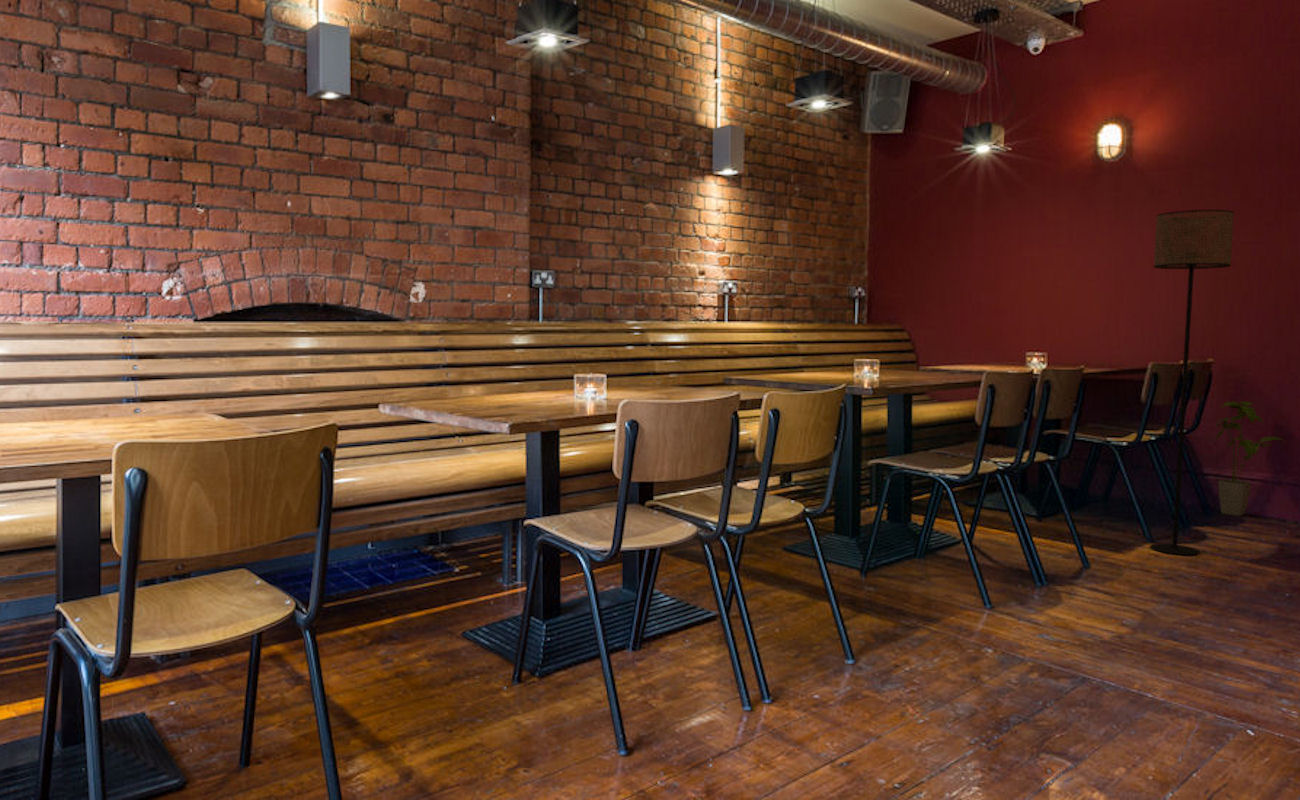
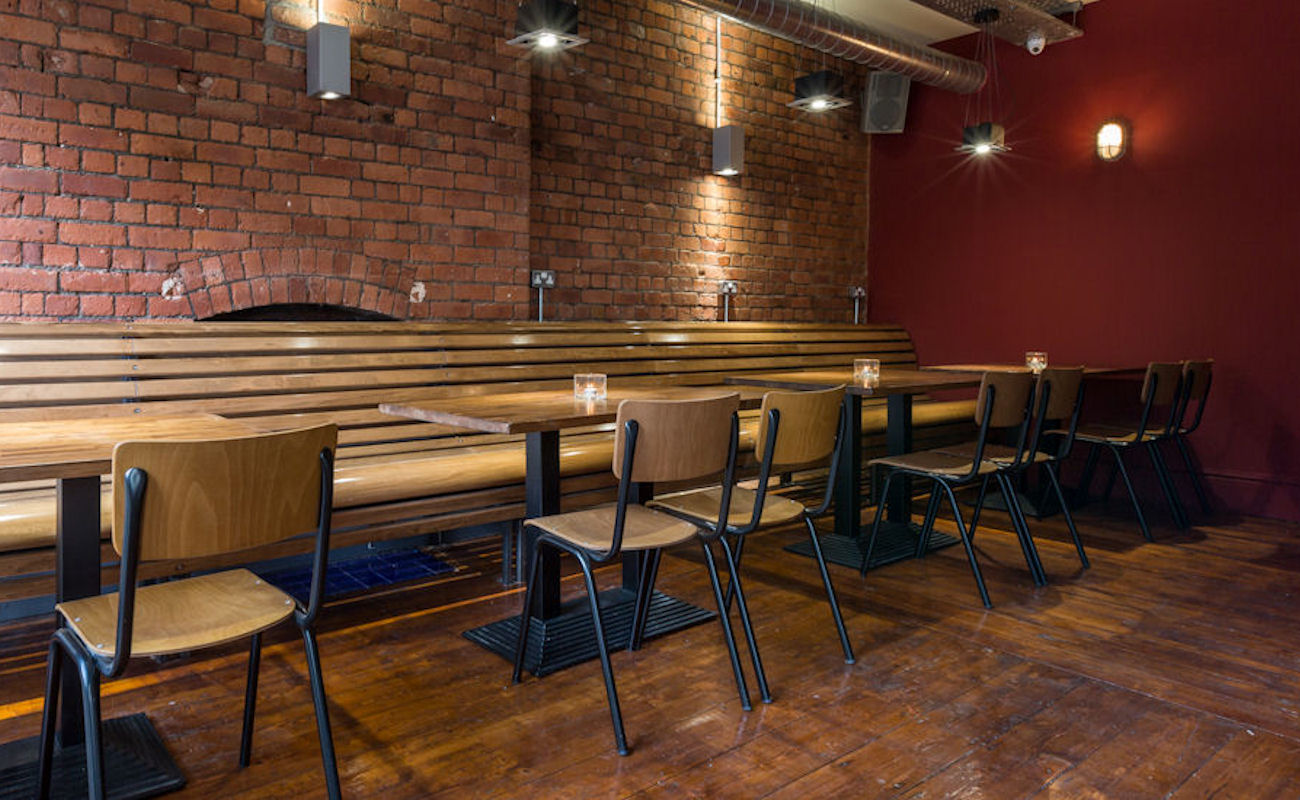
- floor lamp (1184, 384)
- house plant (1244, 459)
